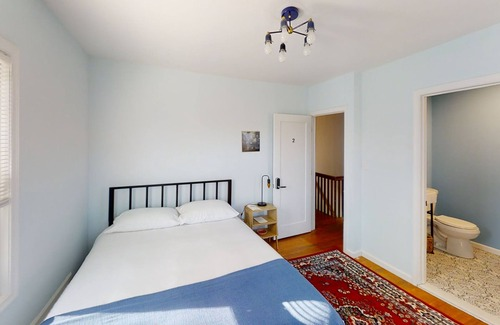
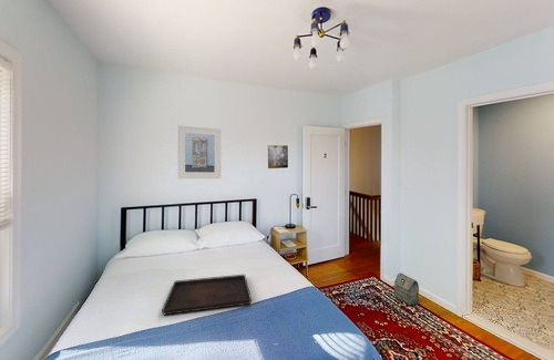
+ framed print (199, 153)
+ serving tray (209, 291)
+ bag (406, 287)
